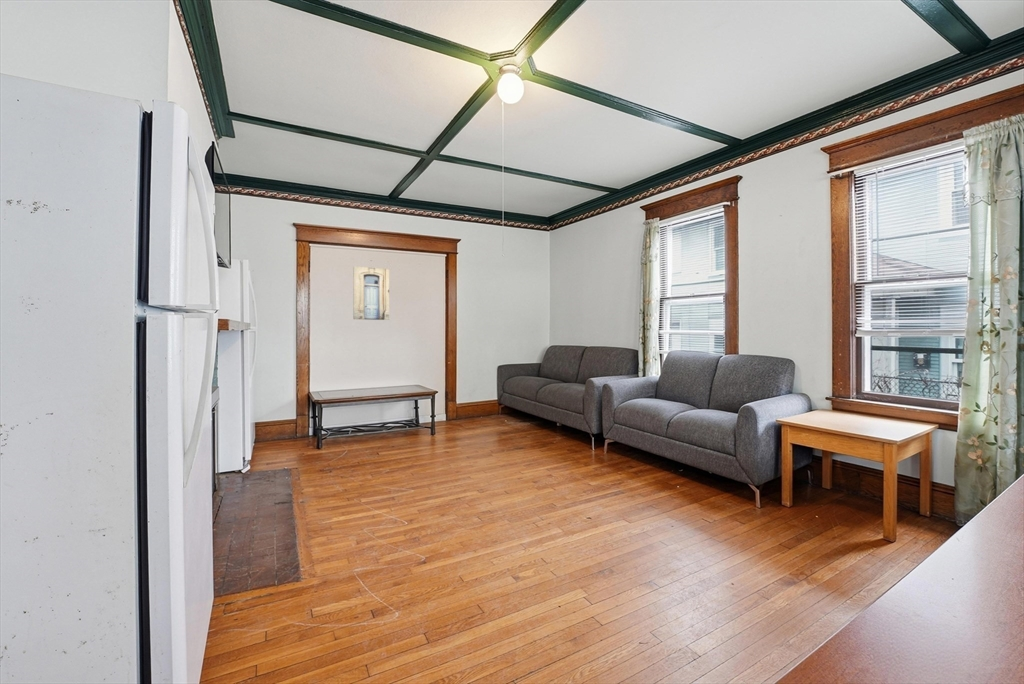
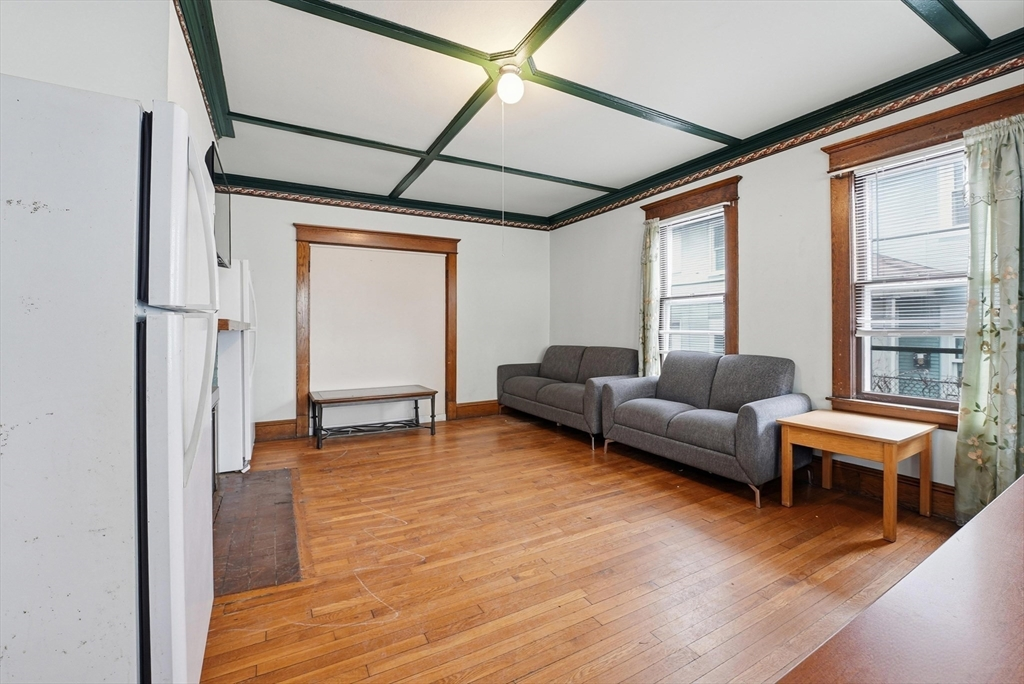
- wall art (371, 293)
